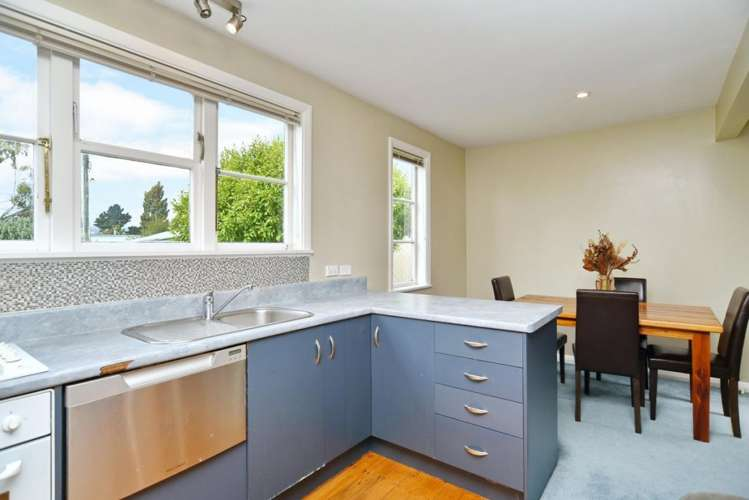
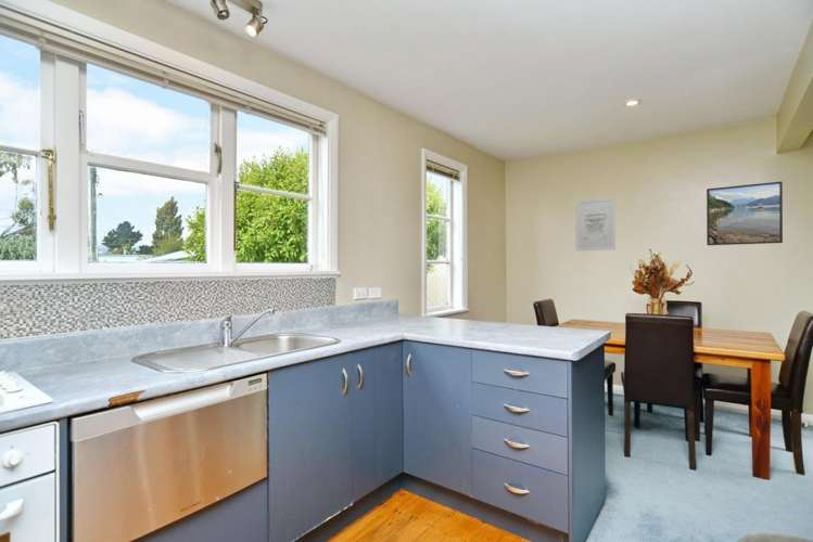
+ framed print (742, 215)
+ wall art (595, 224)
